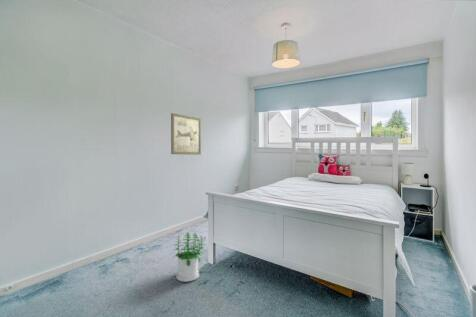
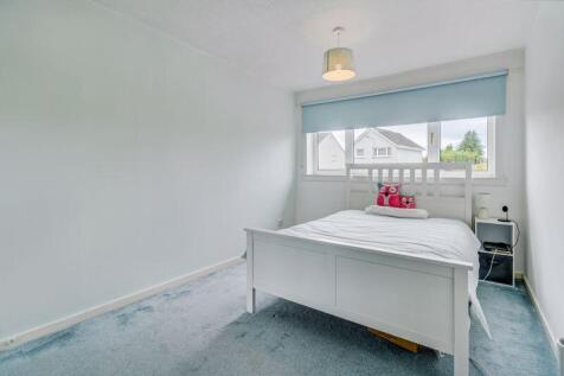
- potted plant (190, 254)
- wall art (186, 135)
